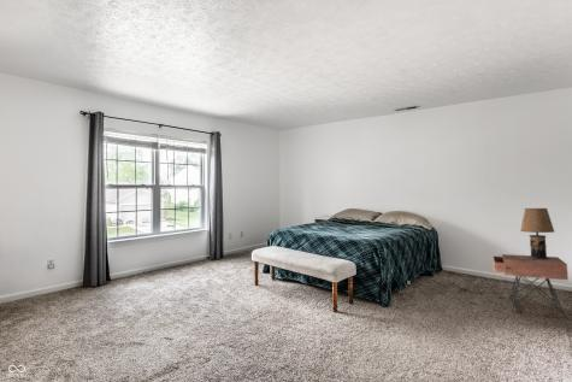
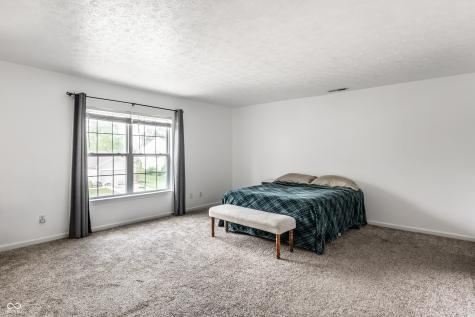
- table lamp (530, 231)
- nightstand (527, 283)
